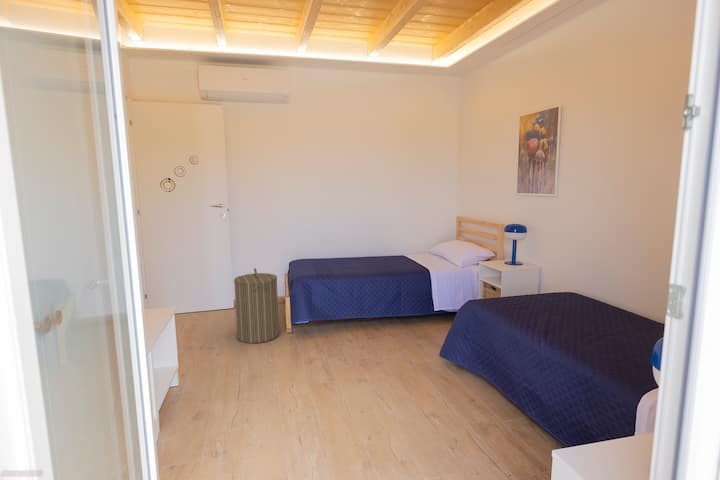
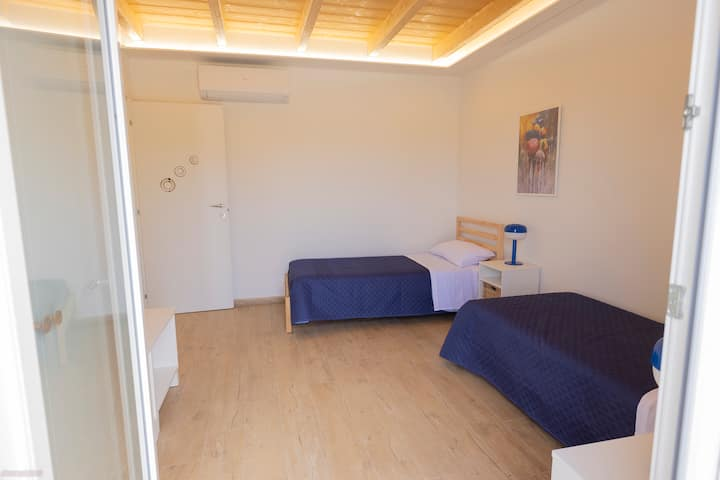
- laundry hamper (256, 302)
